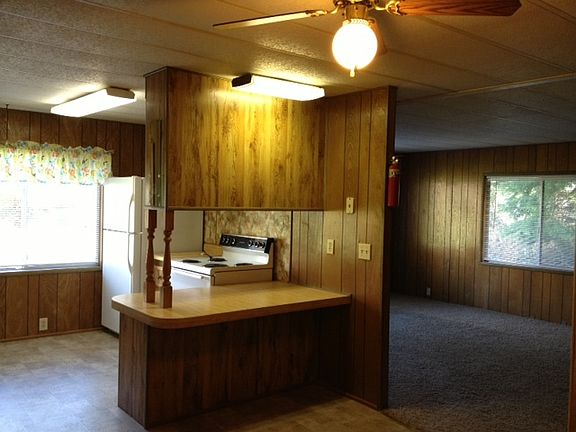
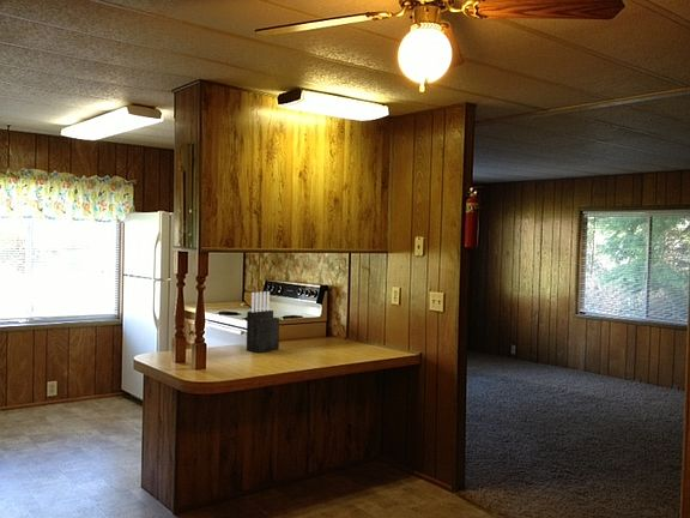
+ knife block (265, 320)
